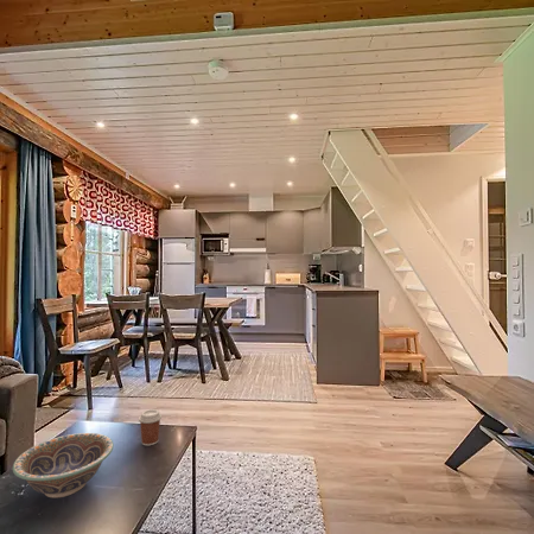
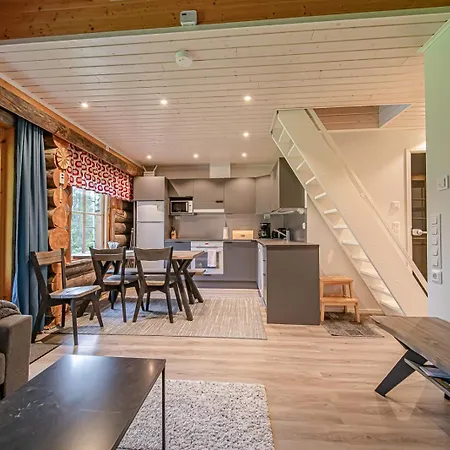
- coffee cup (150, 426)
- decorative bowl (65, 469)
